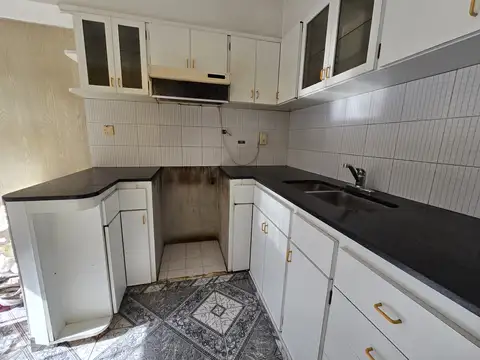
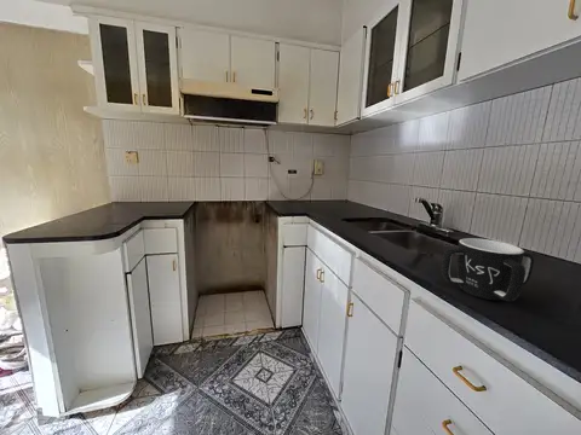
+ mug (485, 268)
